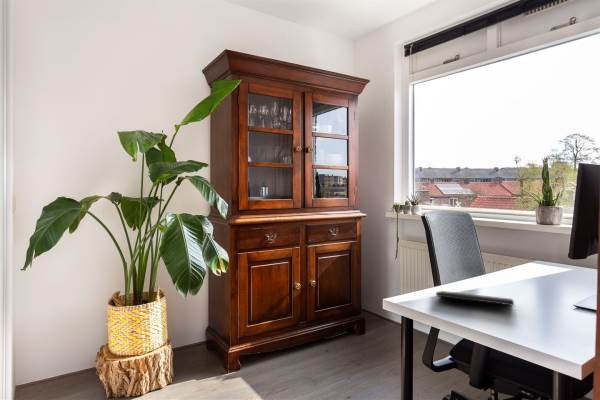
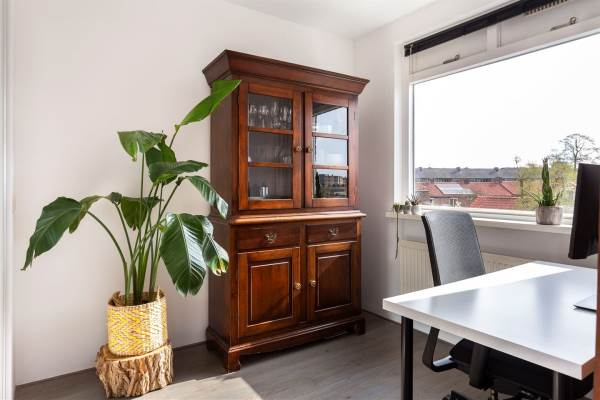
- notepad (474, 297)
